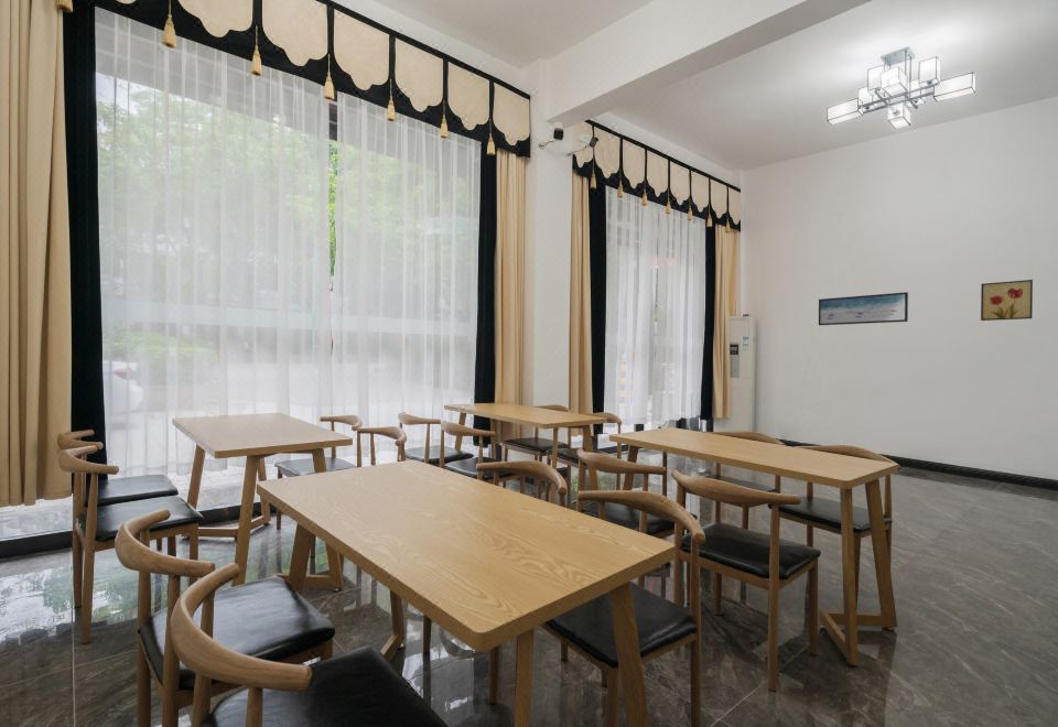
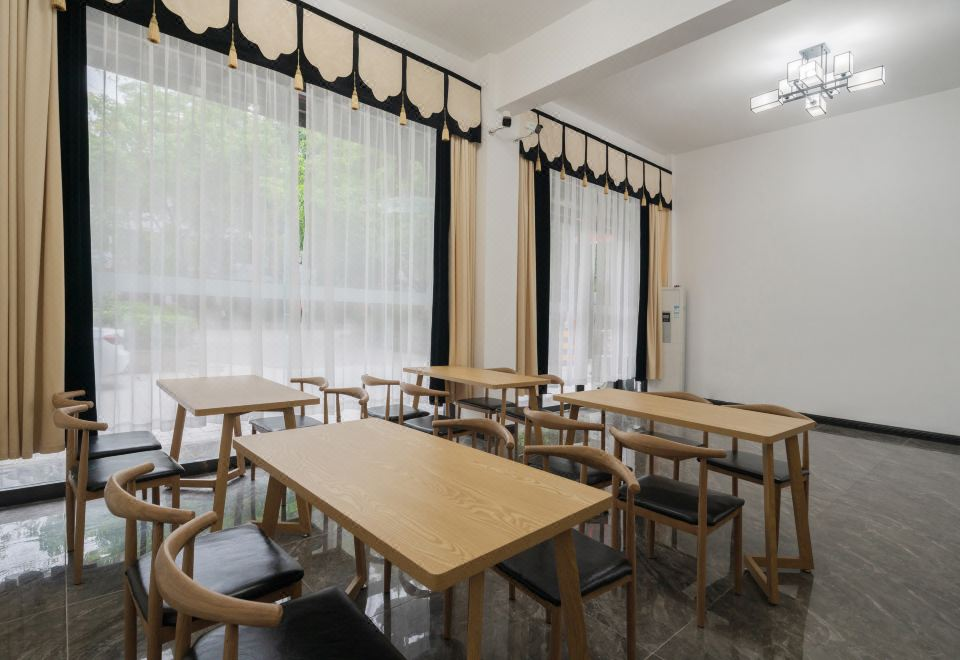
- wall art (861, 310)
- wall art (1006, 301)
